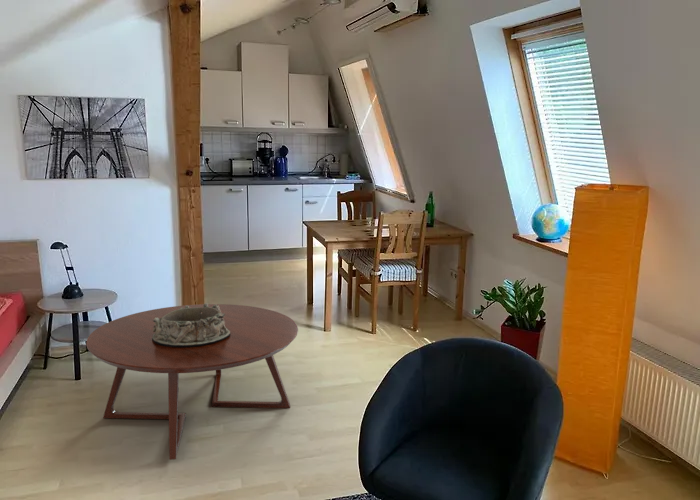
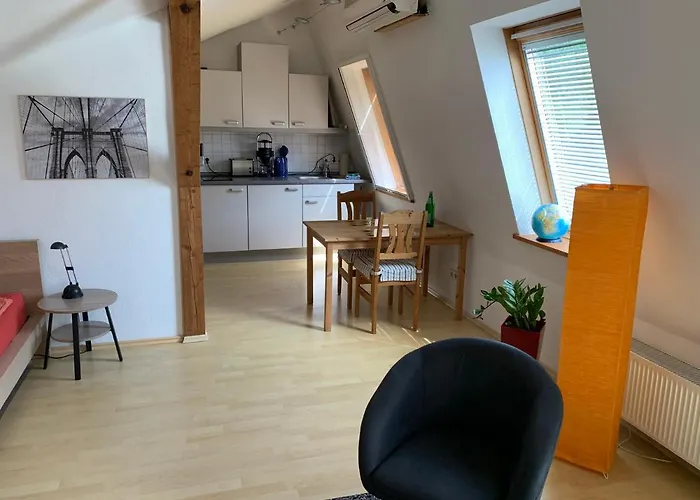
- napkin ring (192, 323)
- coffee table (198, 371)
